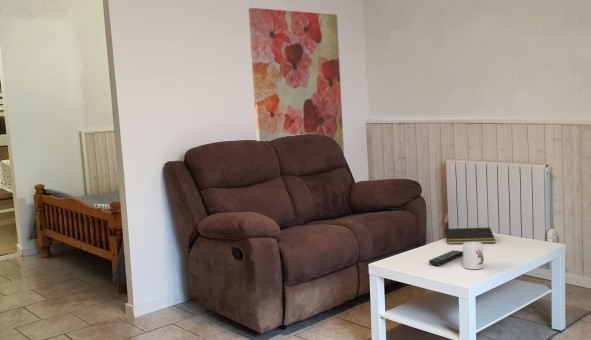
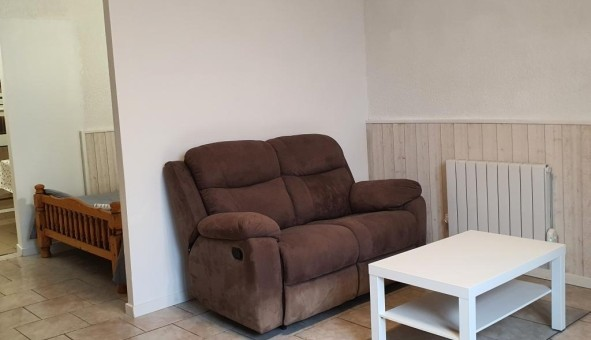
- wall art (299, 86)
- notepad (469, 235)
- mug (475, 254)
- remote control (447, 257)
